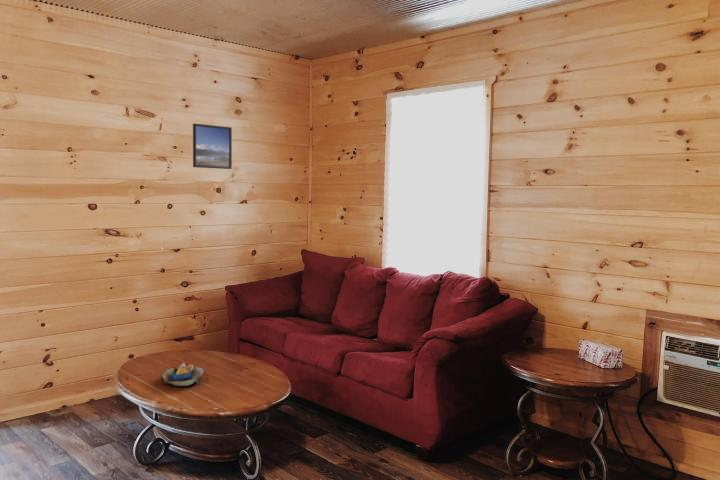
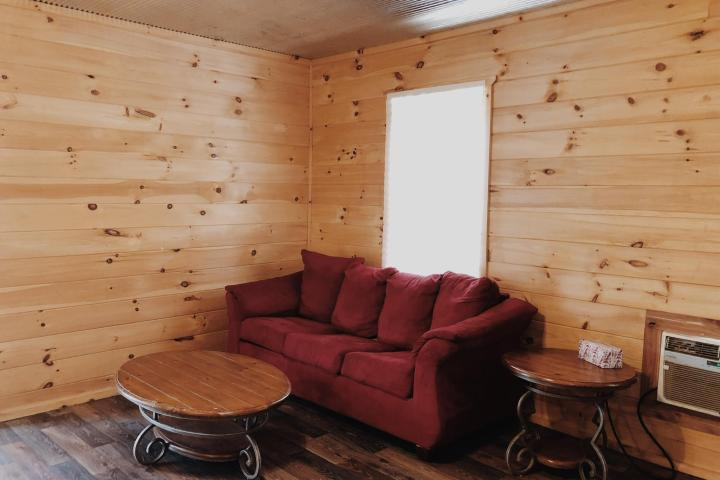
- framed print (212, 146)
- decorative bowl (181, 371)
